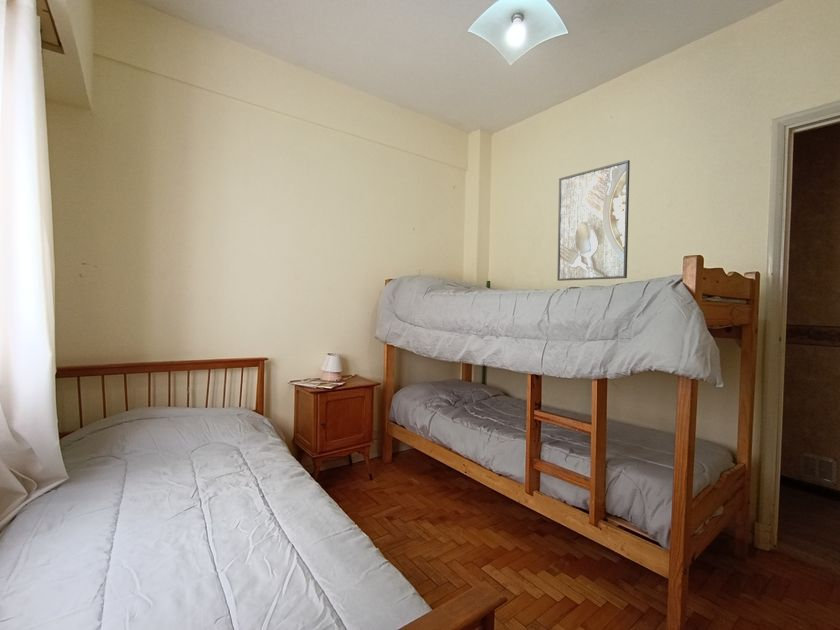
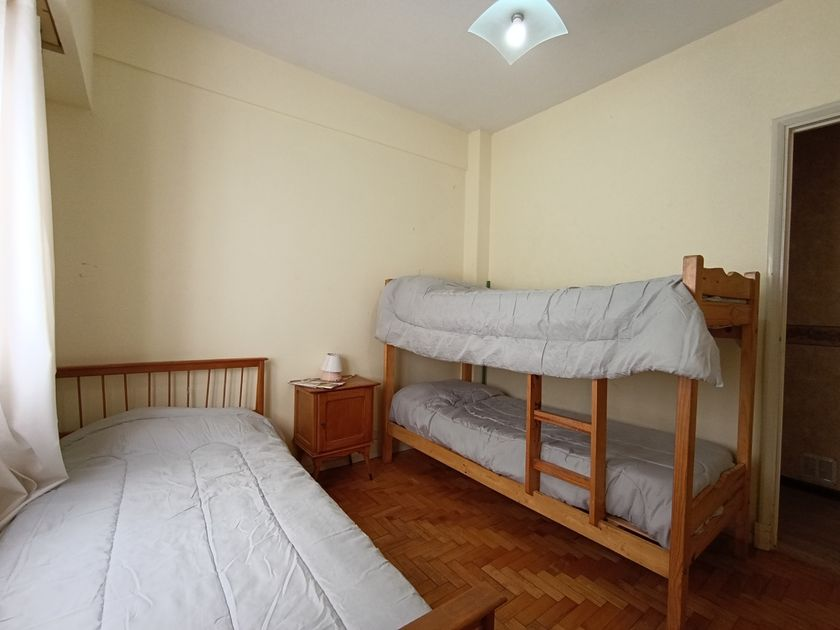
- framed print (590, 225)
